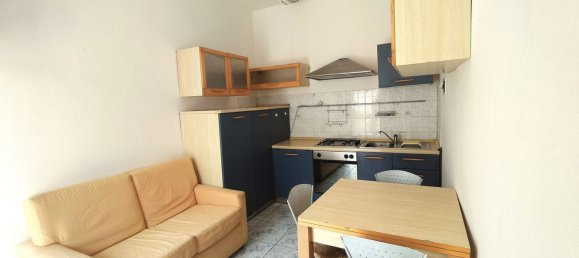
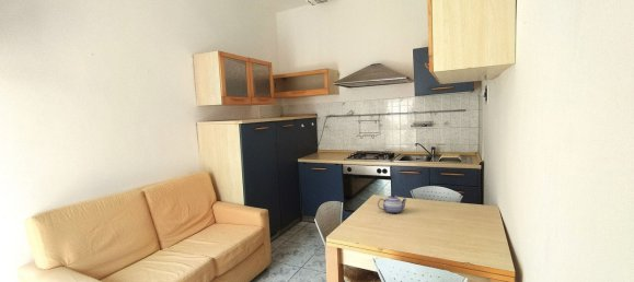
+ teapot (392, 202)
